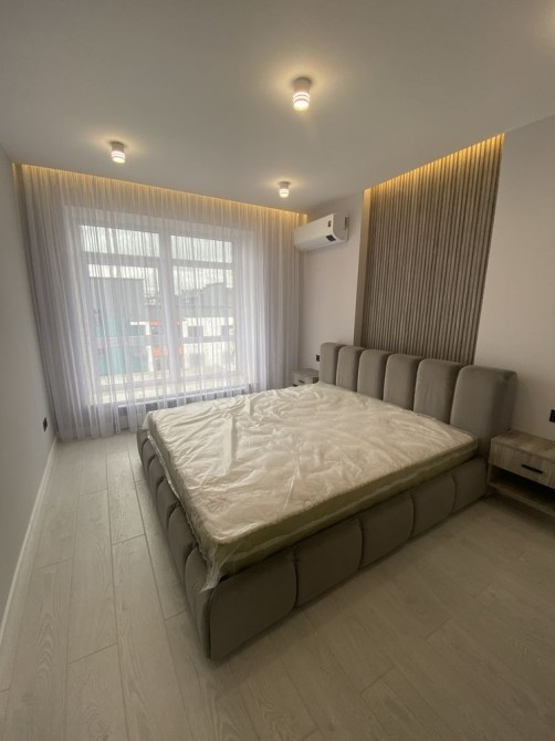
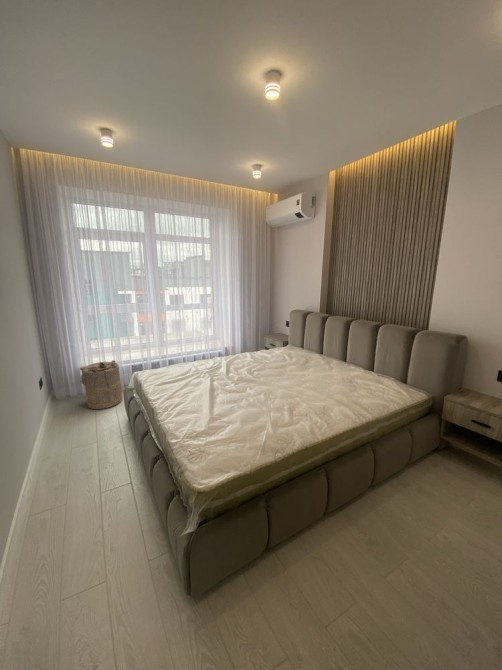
+ laundry hamper (101, 382)
